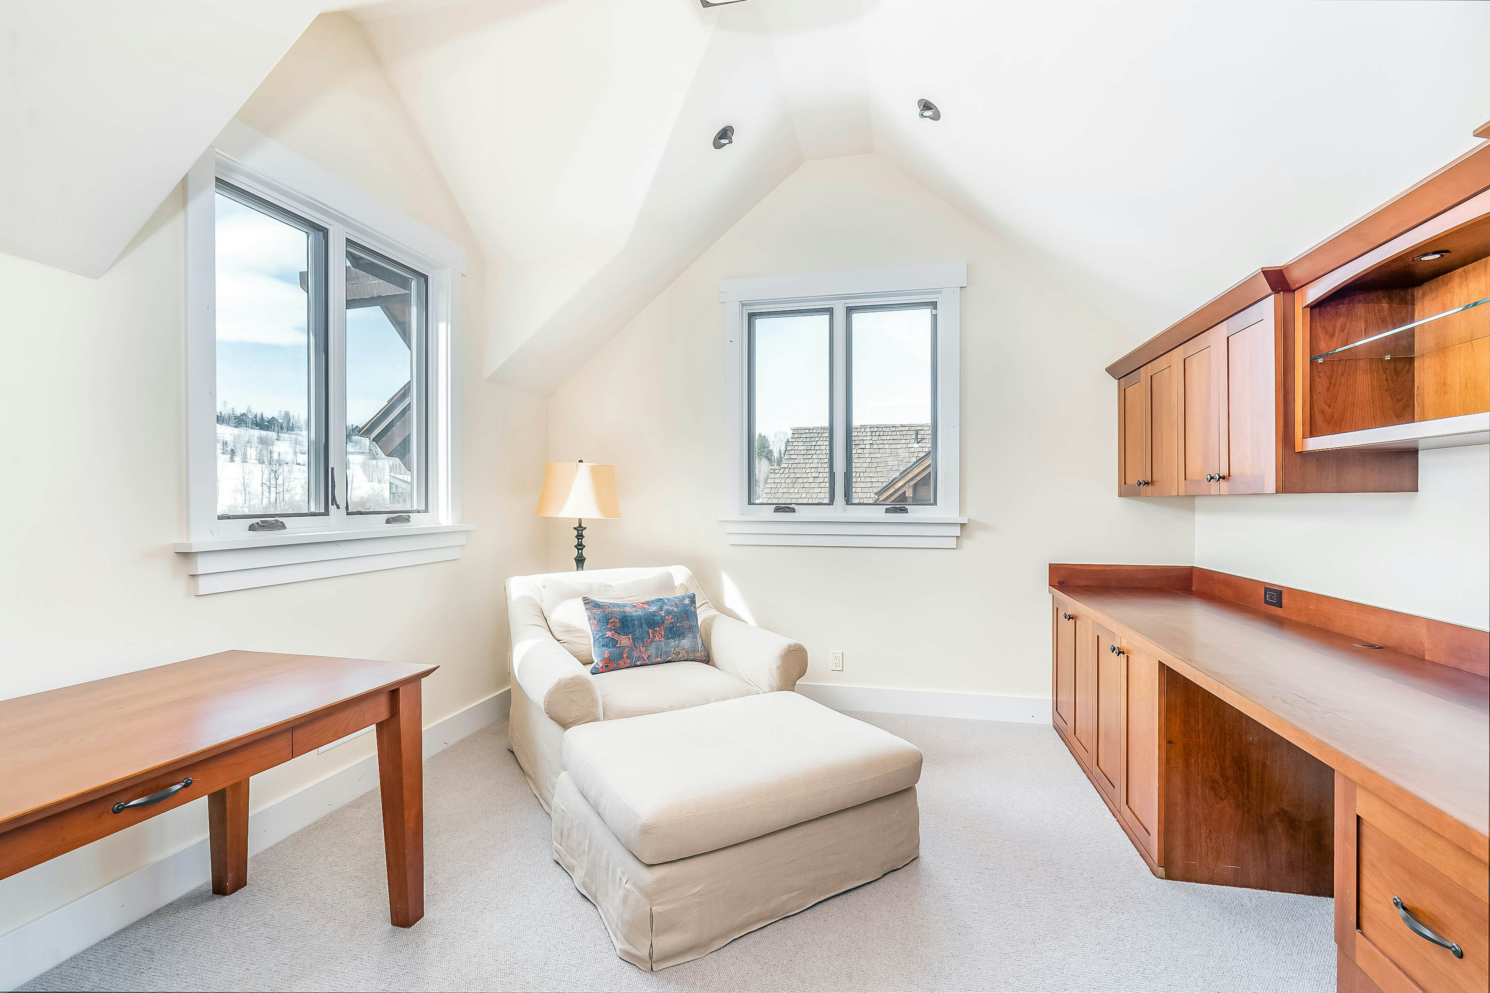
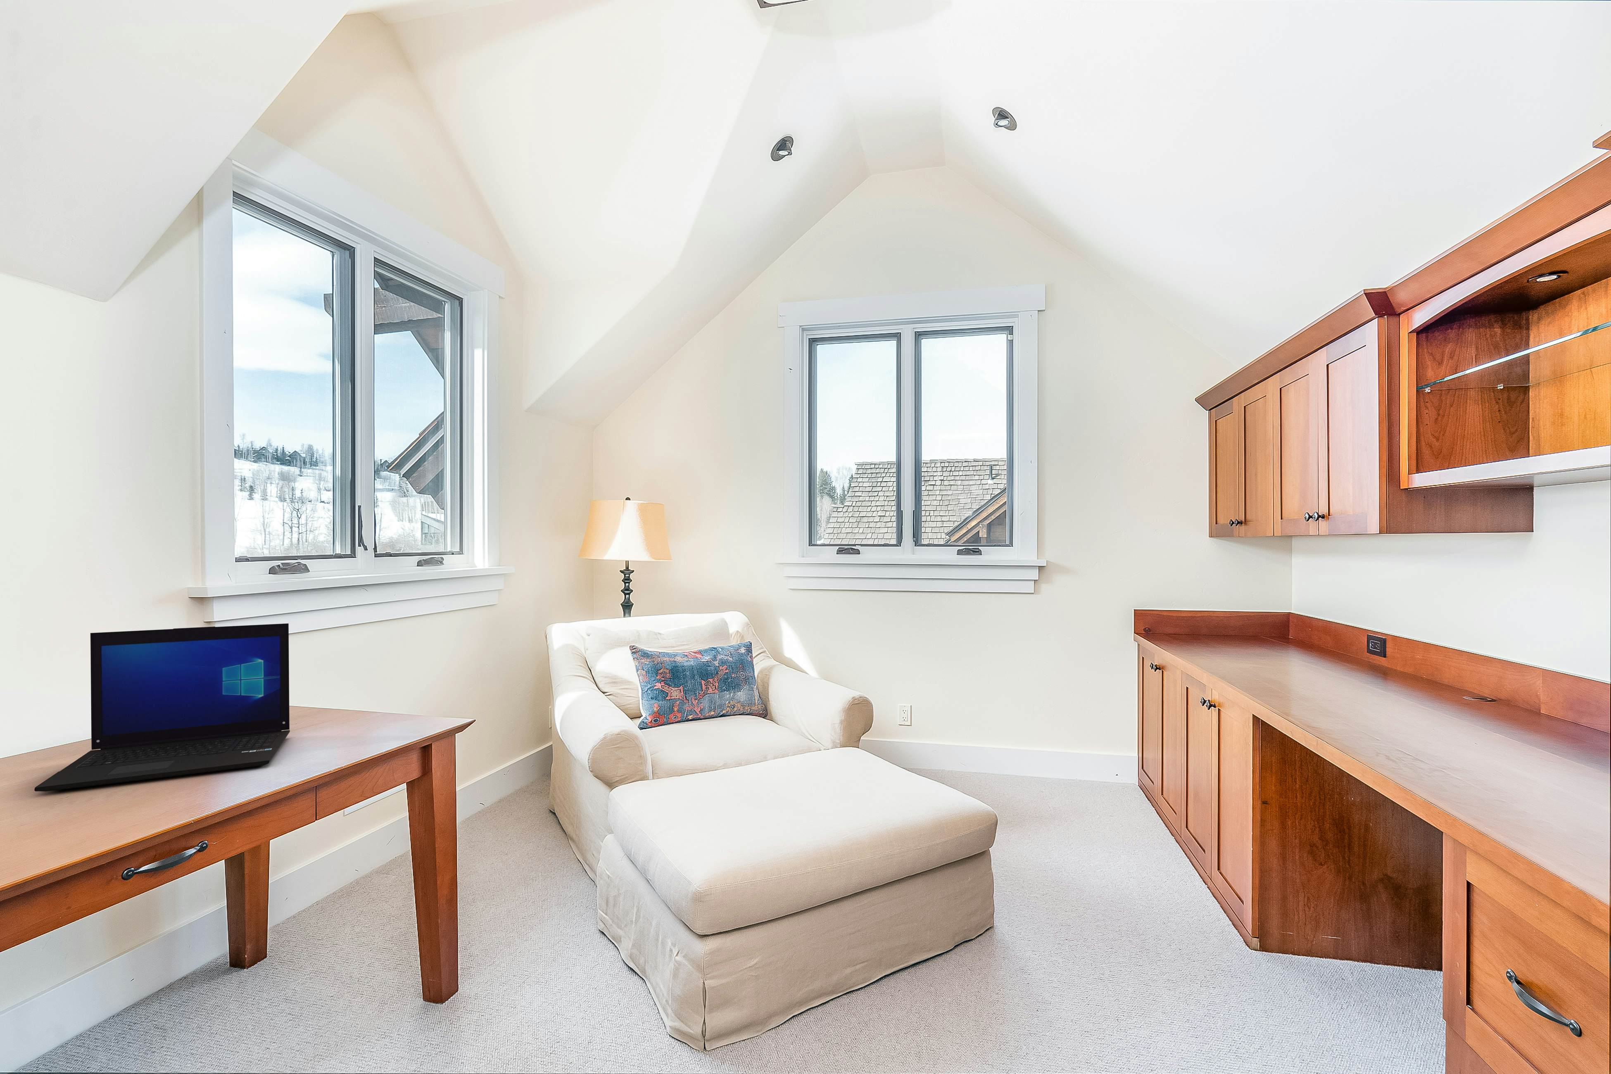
+ laptop (179, 698)
